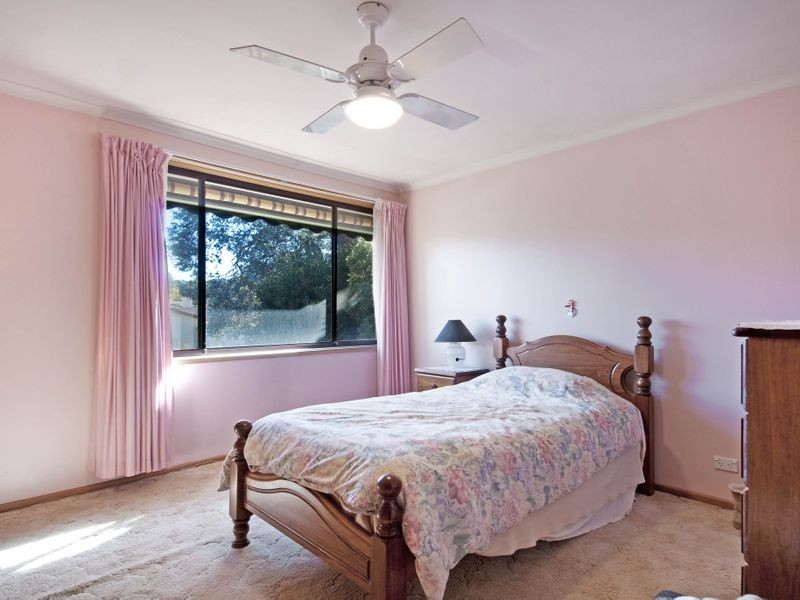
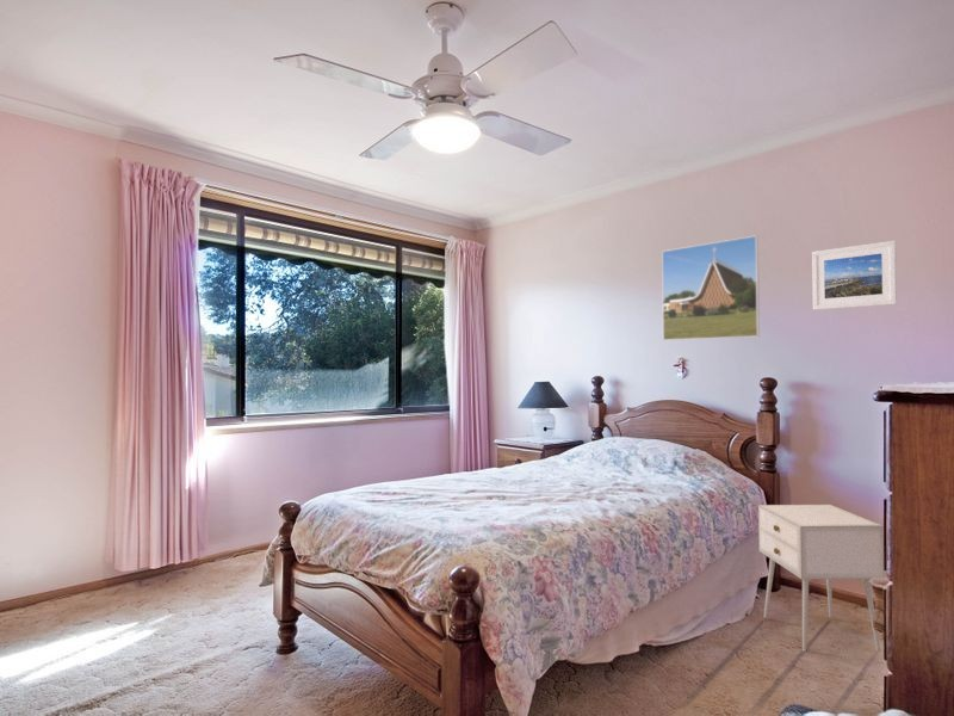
+ nightstand (814, 573)
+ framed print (851, 277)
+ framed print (707, 291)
